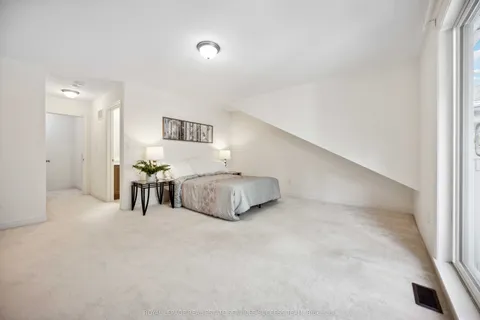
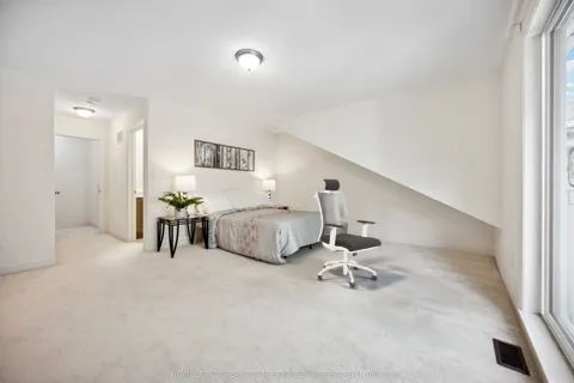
+ office chair (343, 226)
